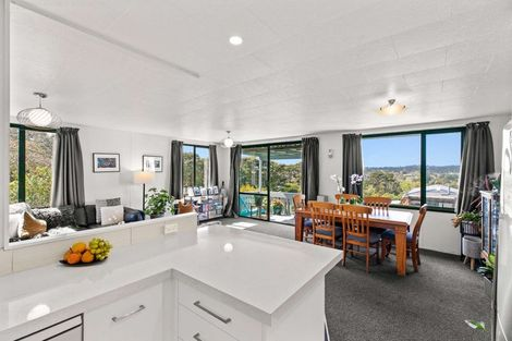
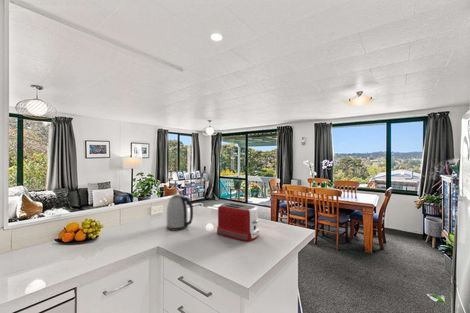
+ kettle (180, 211)
+ toaster (237, 220)
